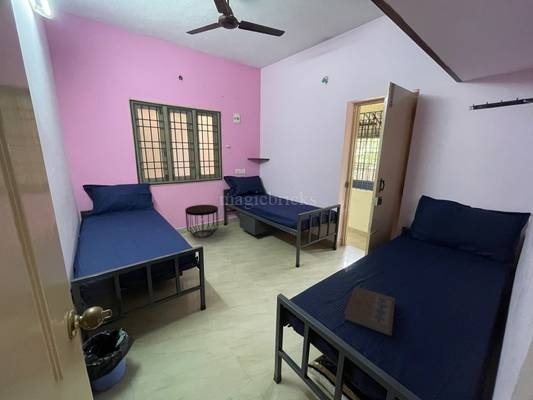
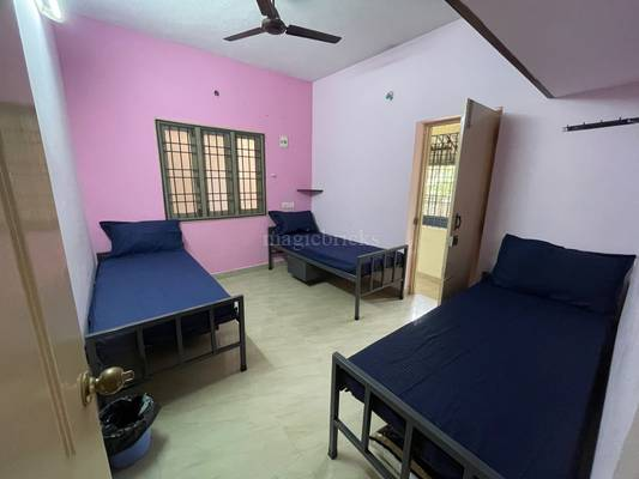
- side table (202, 222)
- book (370, 307)
